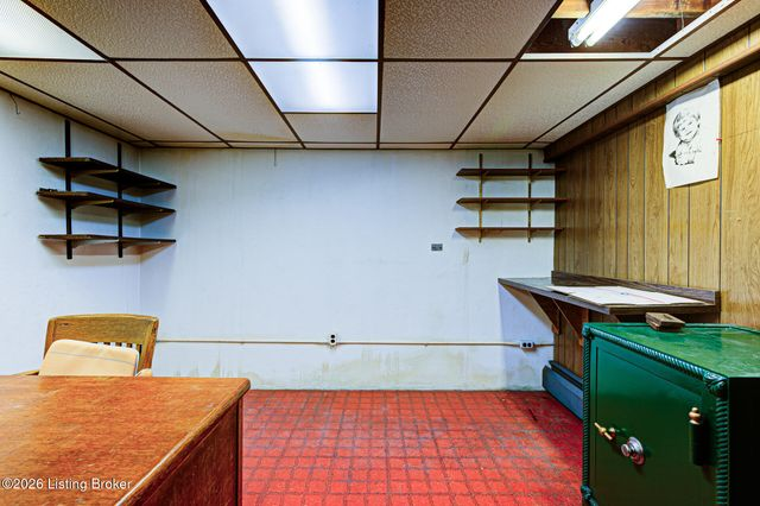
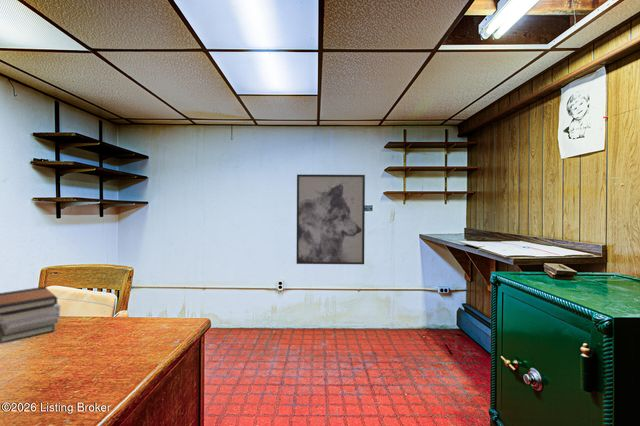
+ book stack (25, 312)
+ wall art (330, 219)
